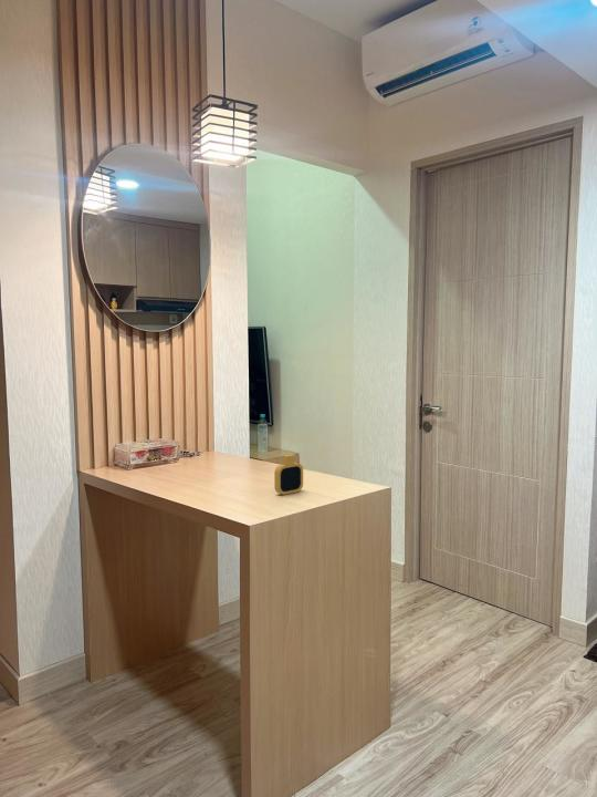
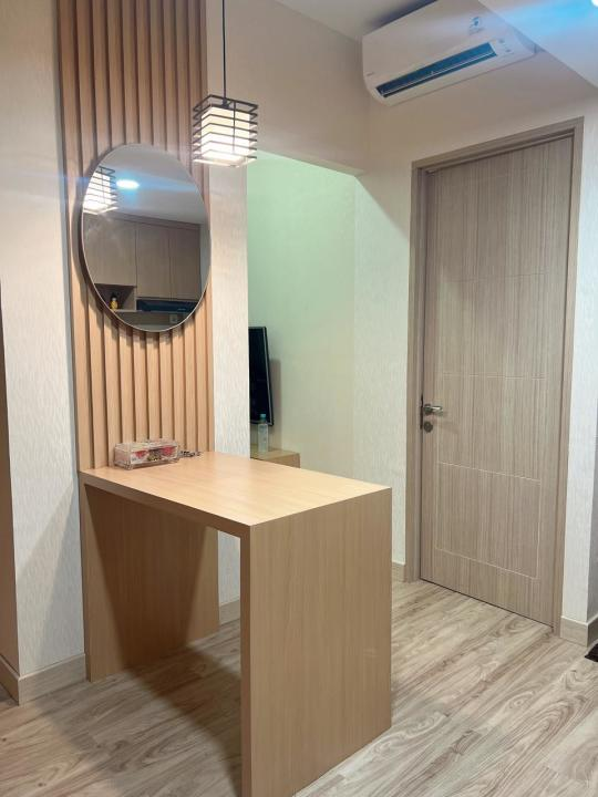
- perfume bottle (289, 474)
